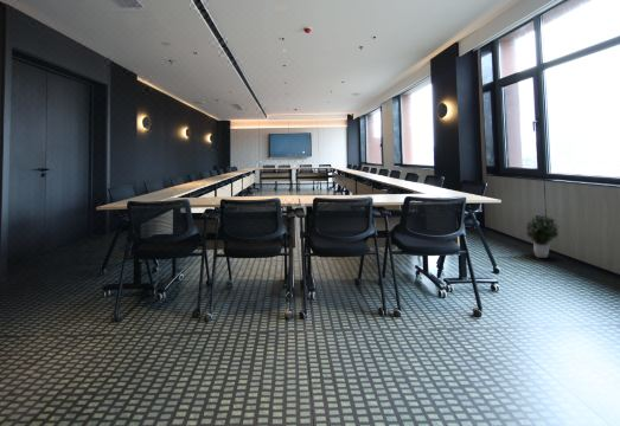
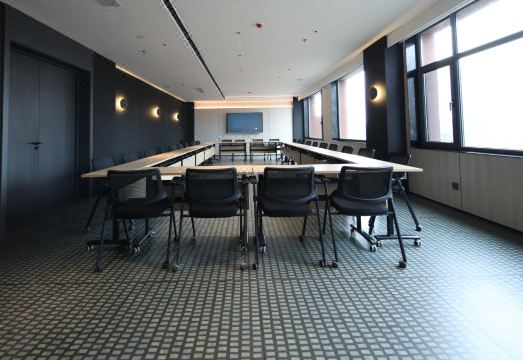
- potted plant (542, 235)
